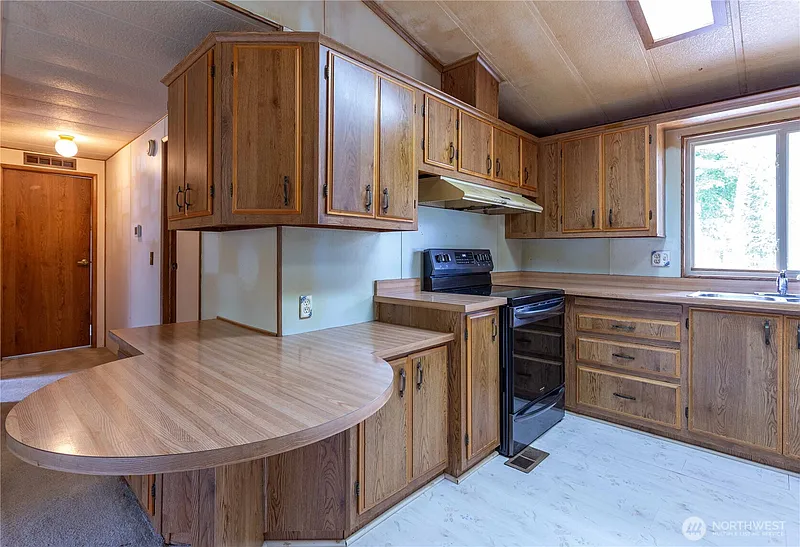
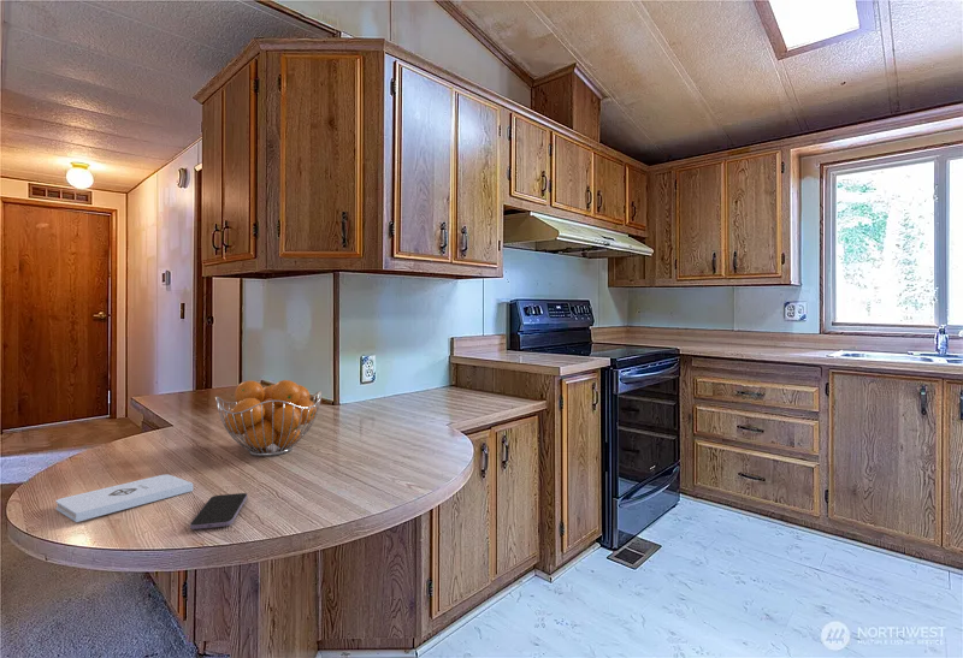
+ fruit basket (271, 415)
+ smartphone (220, 509)
+ notepad (126, 494)
